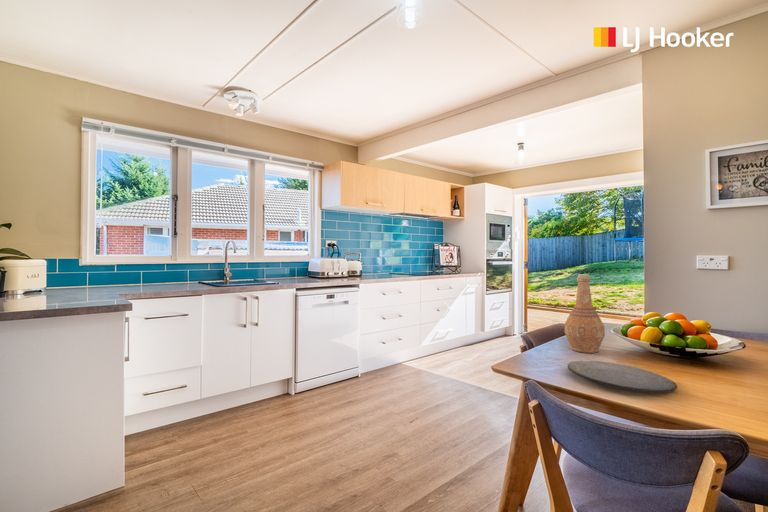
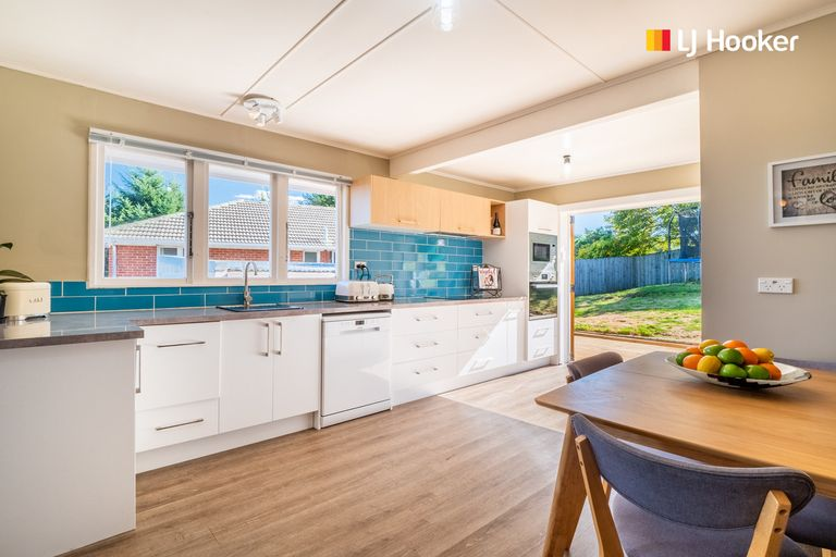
- vase (584, 312)
- plate (618, 375)
